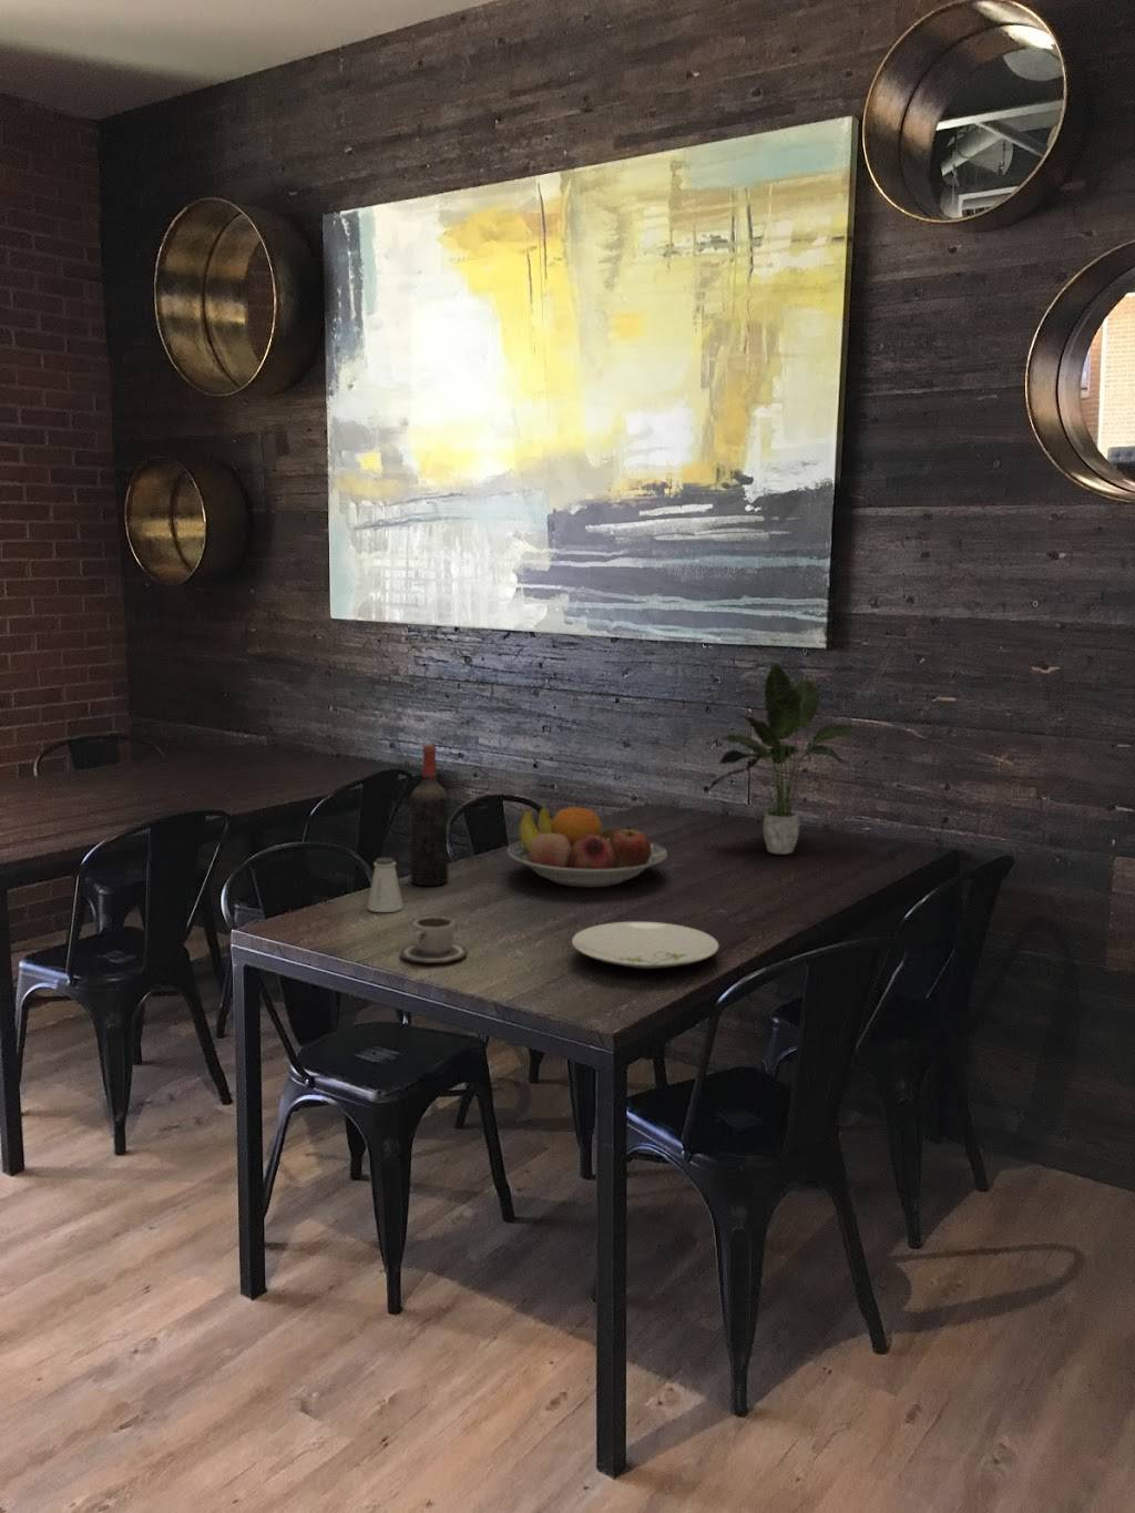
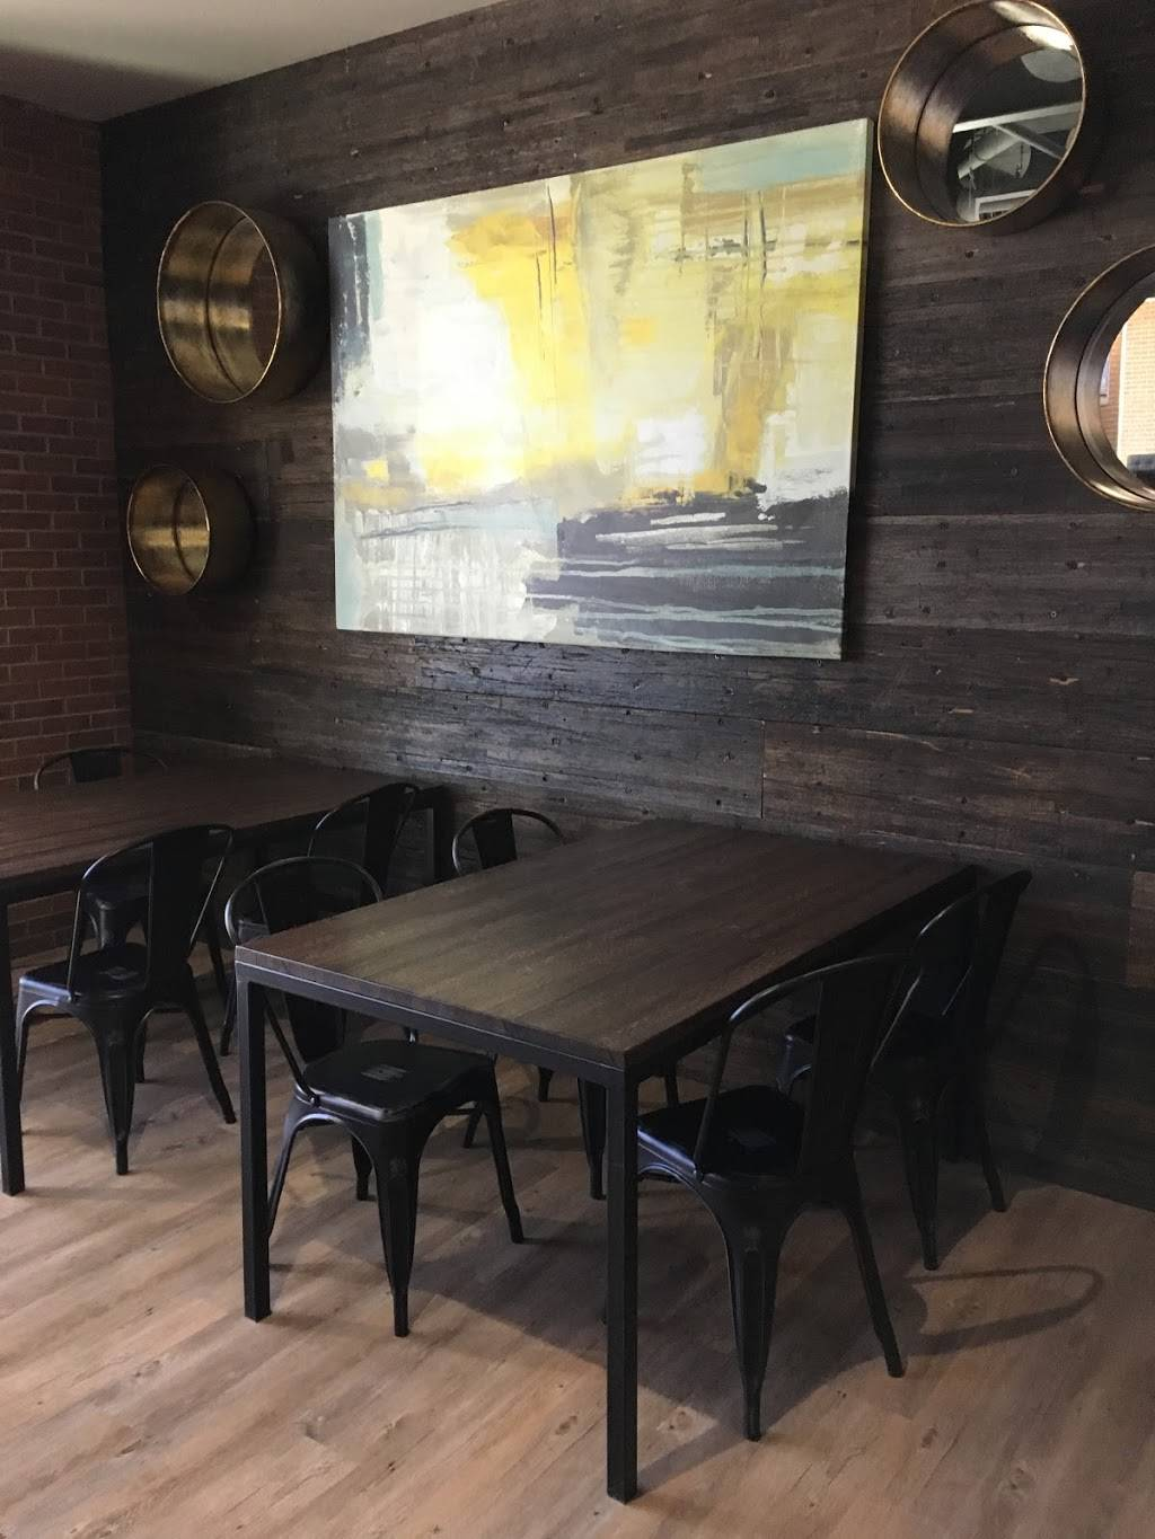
- saltshaker (385, 883)
- cup (434, 938)
- plate (644, 951)
- fruit bowl (588, 843)
- wine bottle (429, 813)
- potted plant (784, 756)
